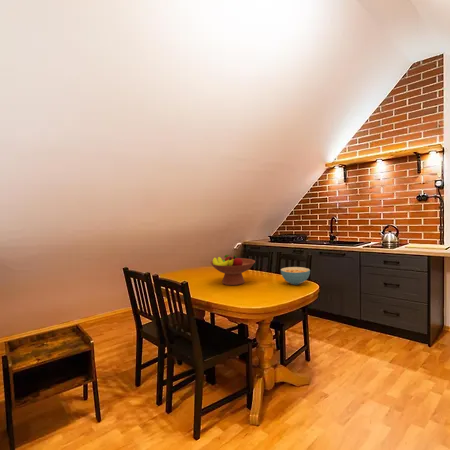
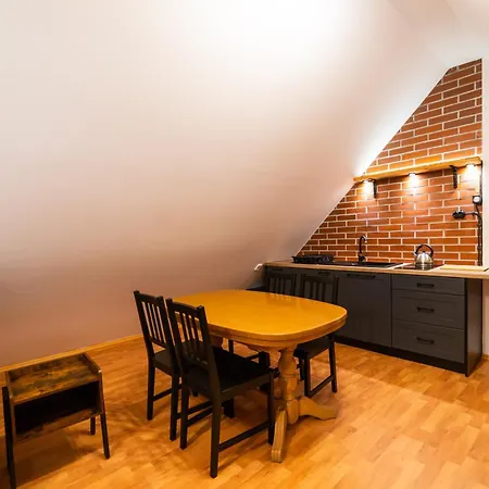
- fruit bowl (233, 268)
- cereal bowl (295, 276)
